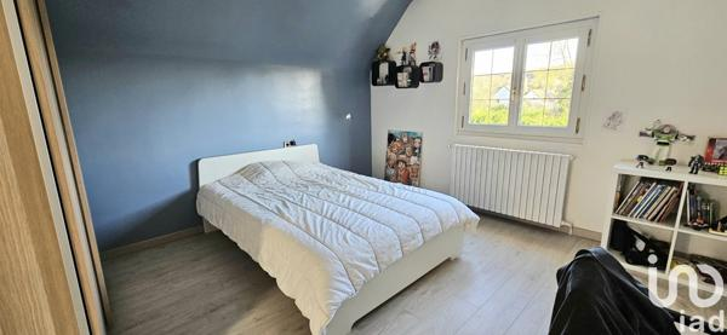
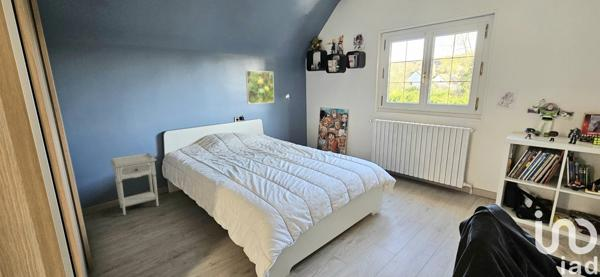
+ nightstand (135, 177)
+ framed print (260, 87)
